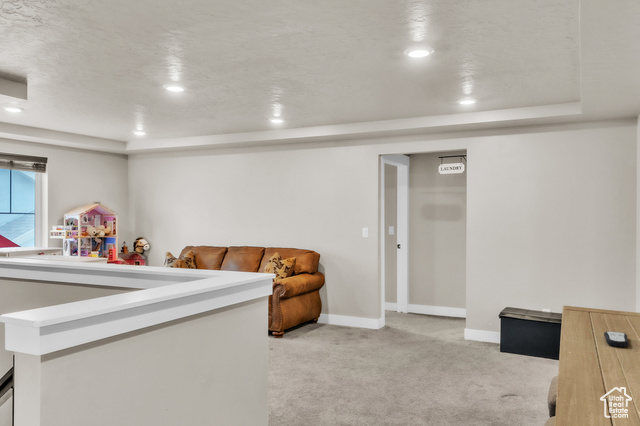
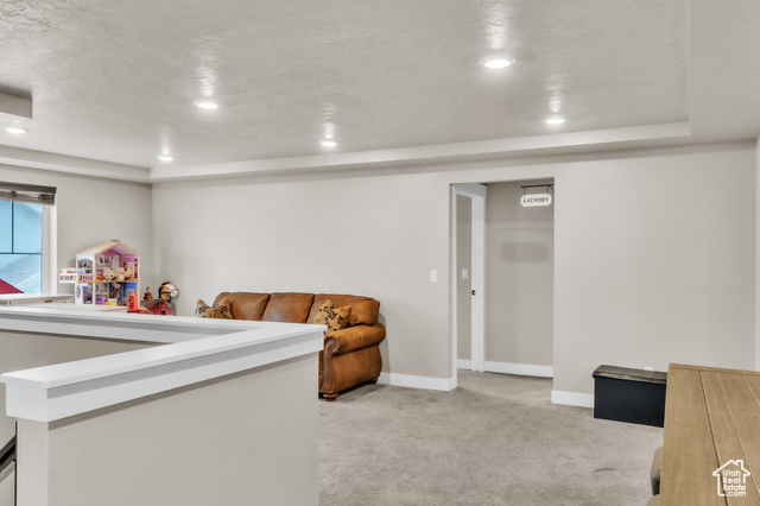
- remote control (616, 338)
